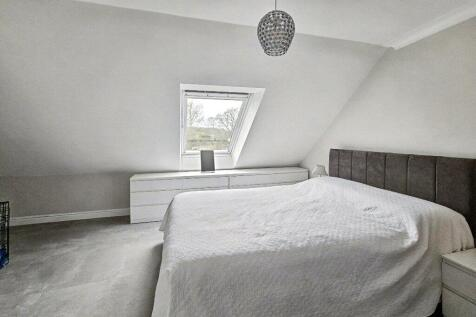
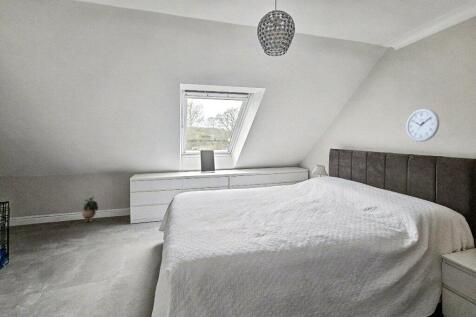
+ potted plant (90, 208)
+ wall clock (421, 125)
